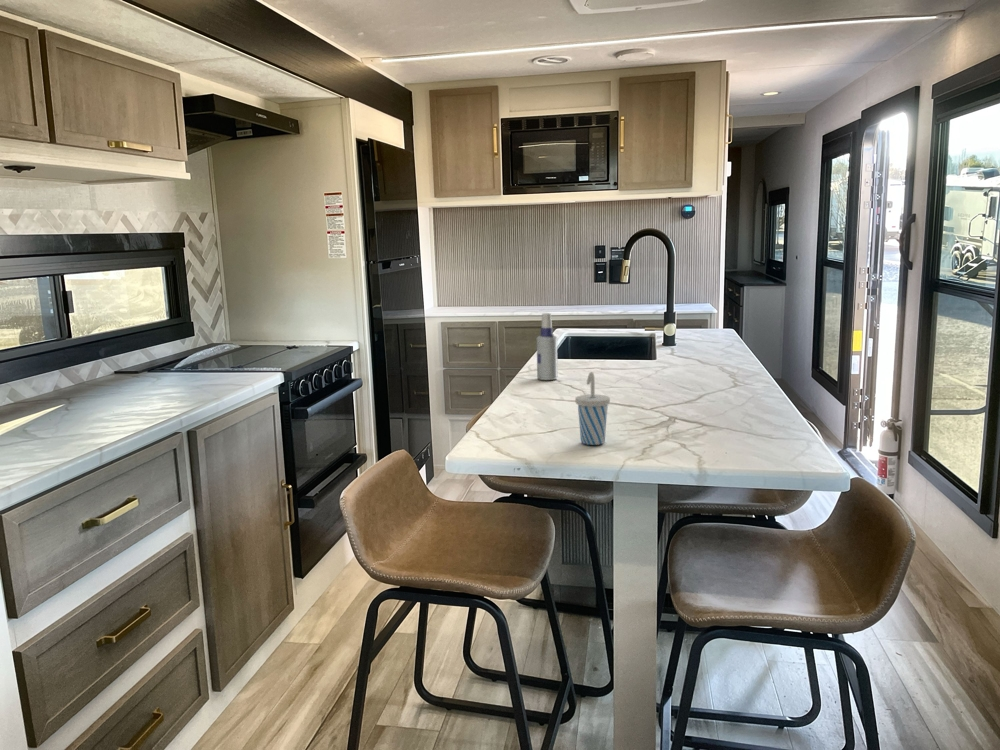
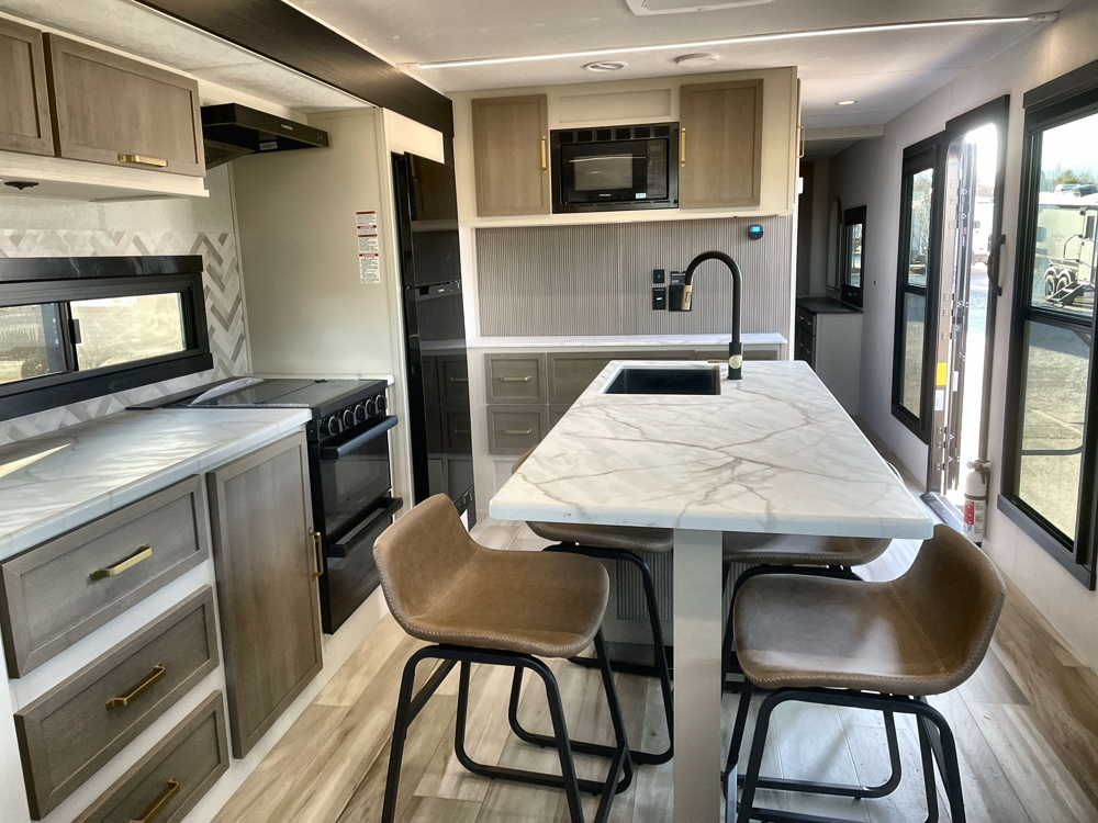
- spray bottle (546, 346)
- cup (592, 407)
